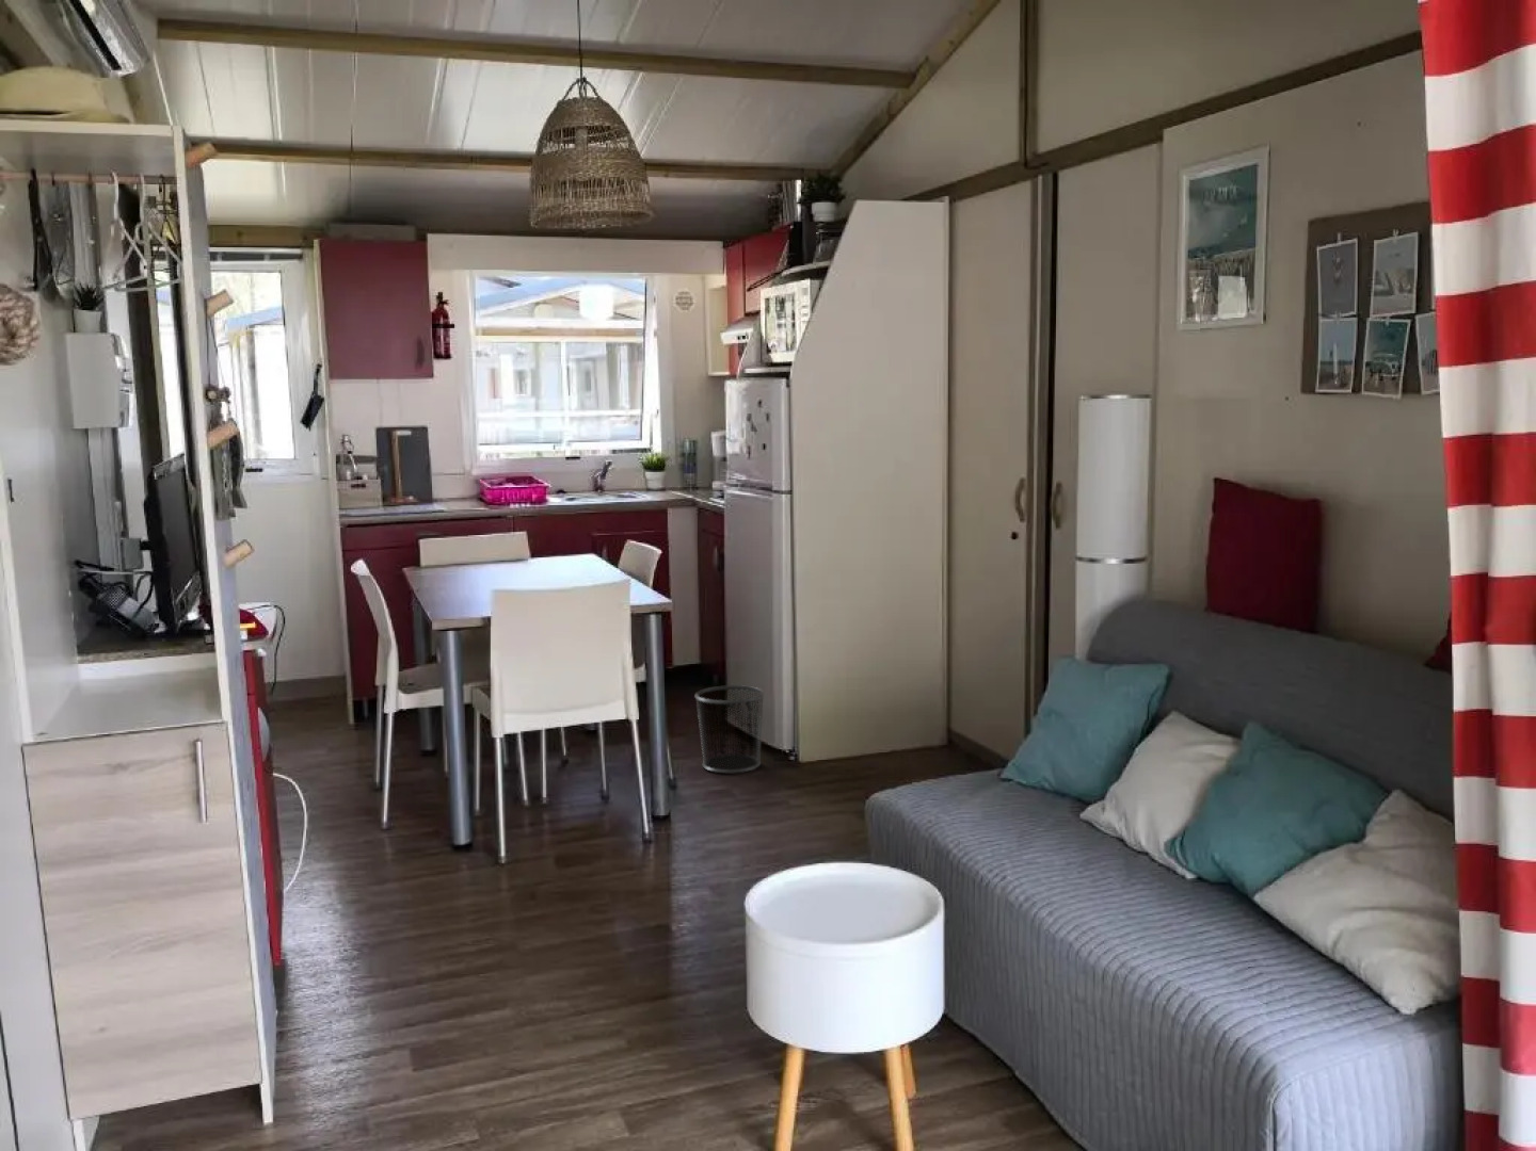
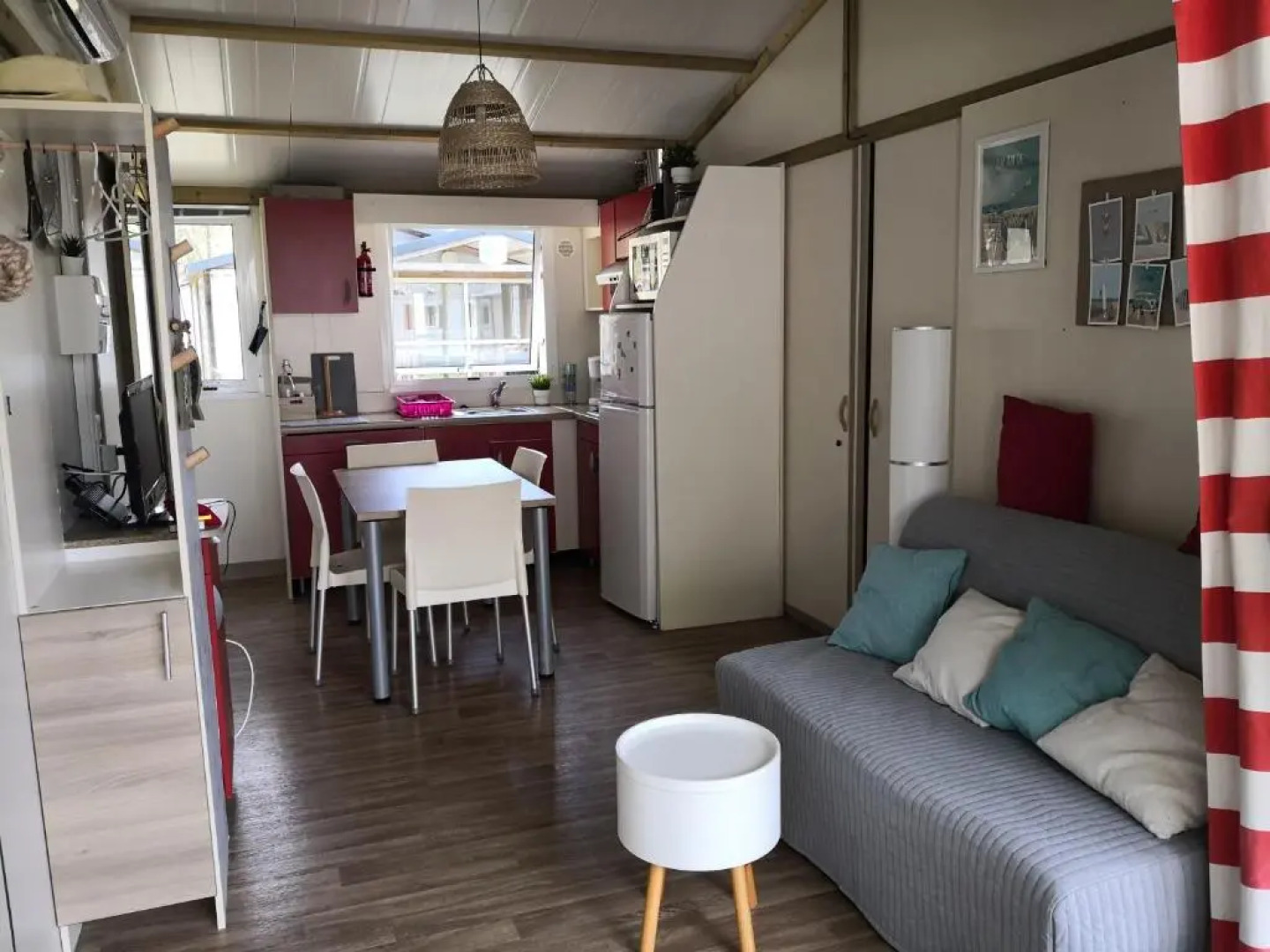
- waste bin (729, 729)
